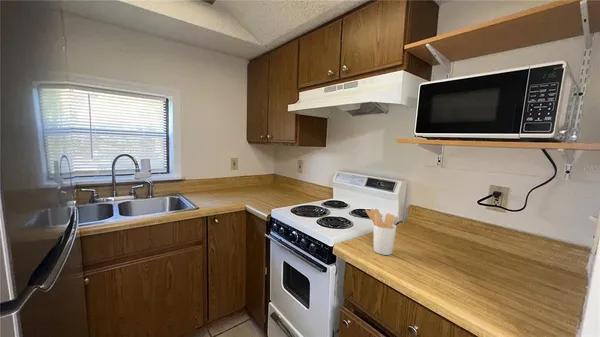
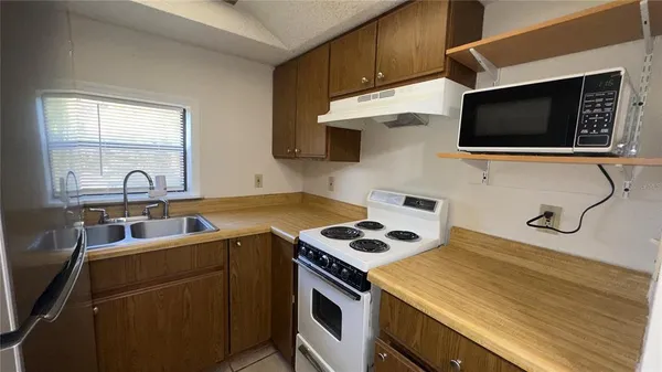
- utensil holder (379, 229)
